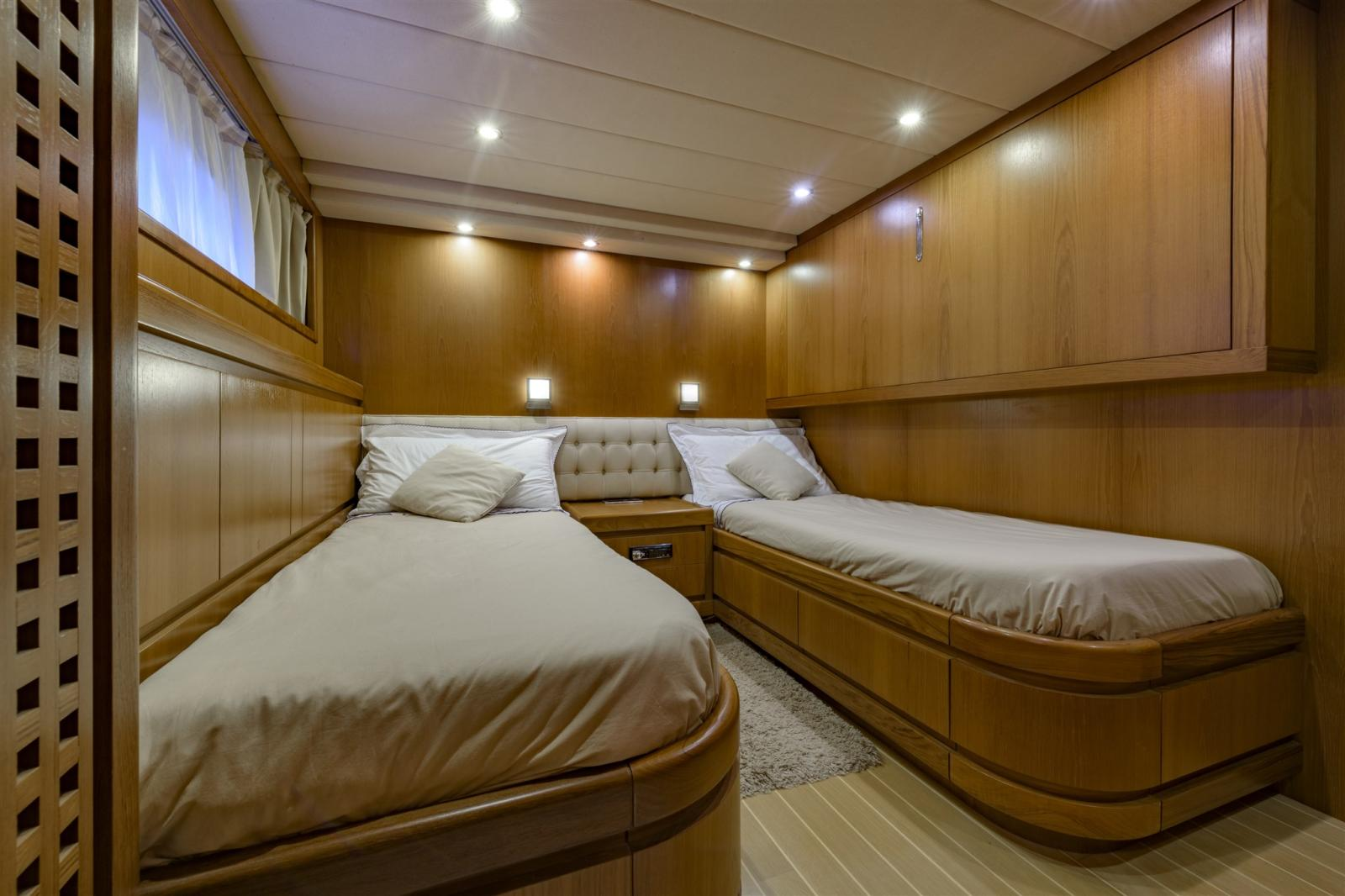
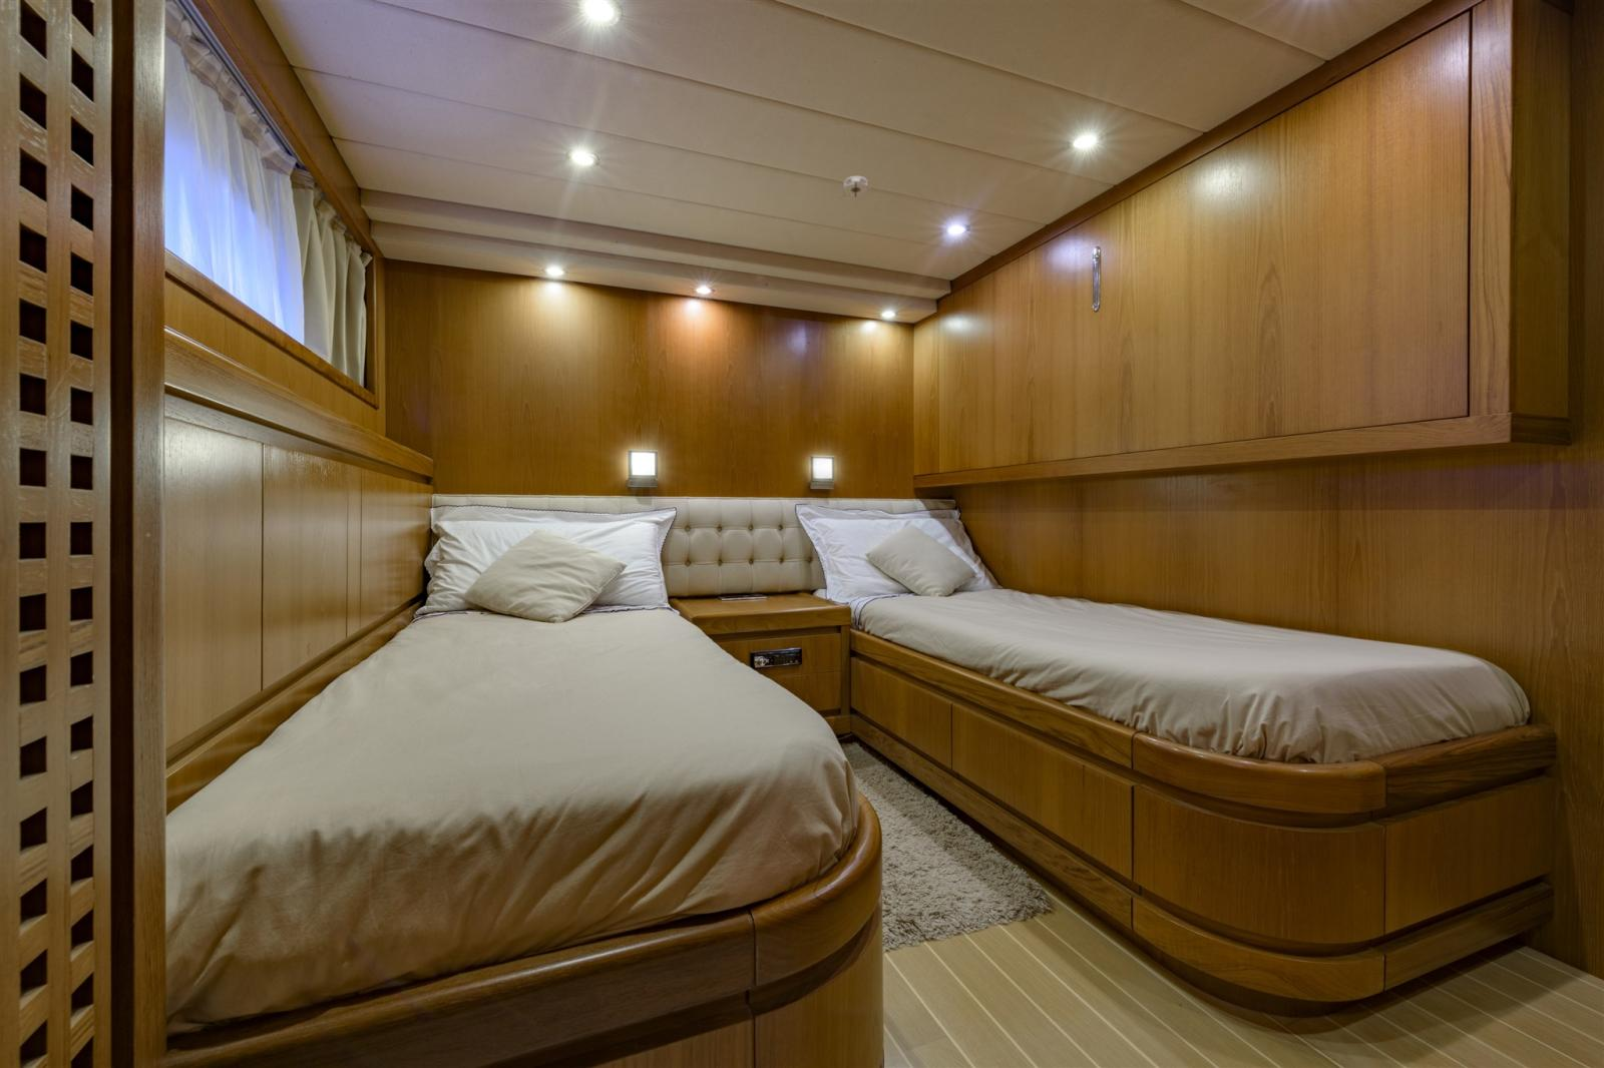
+ smoke detector (854, 186)
